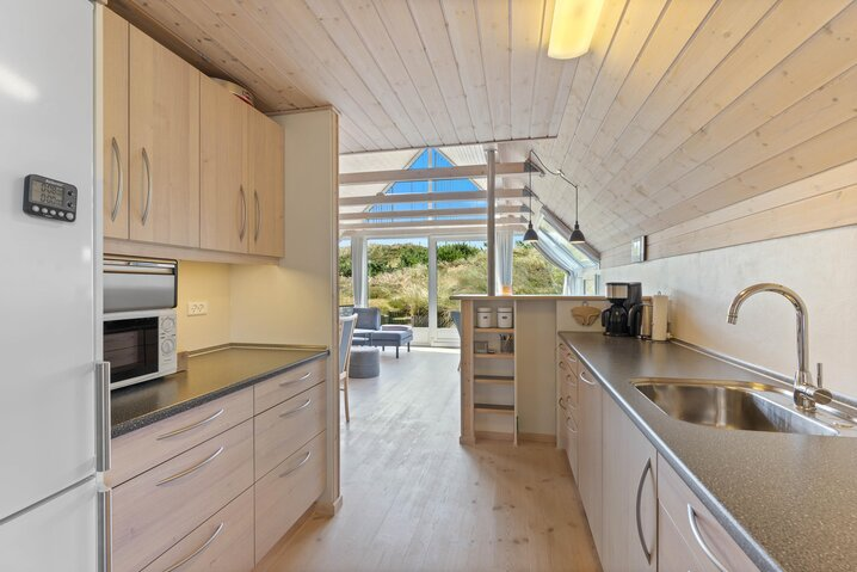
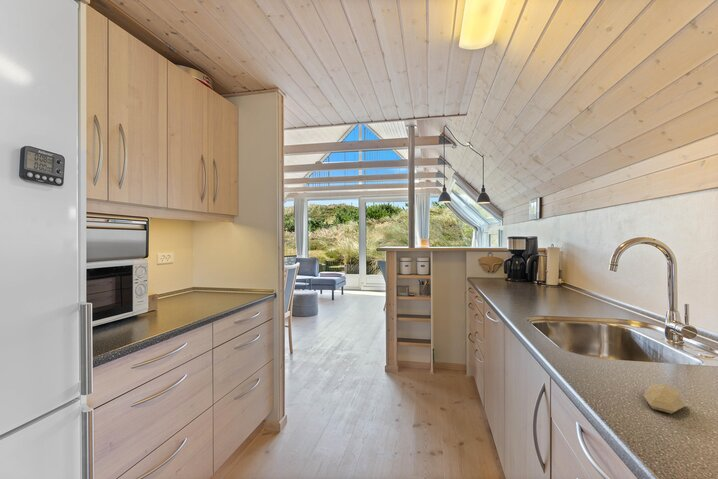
+ soap bar (663, 397)
